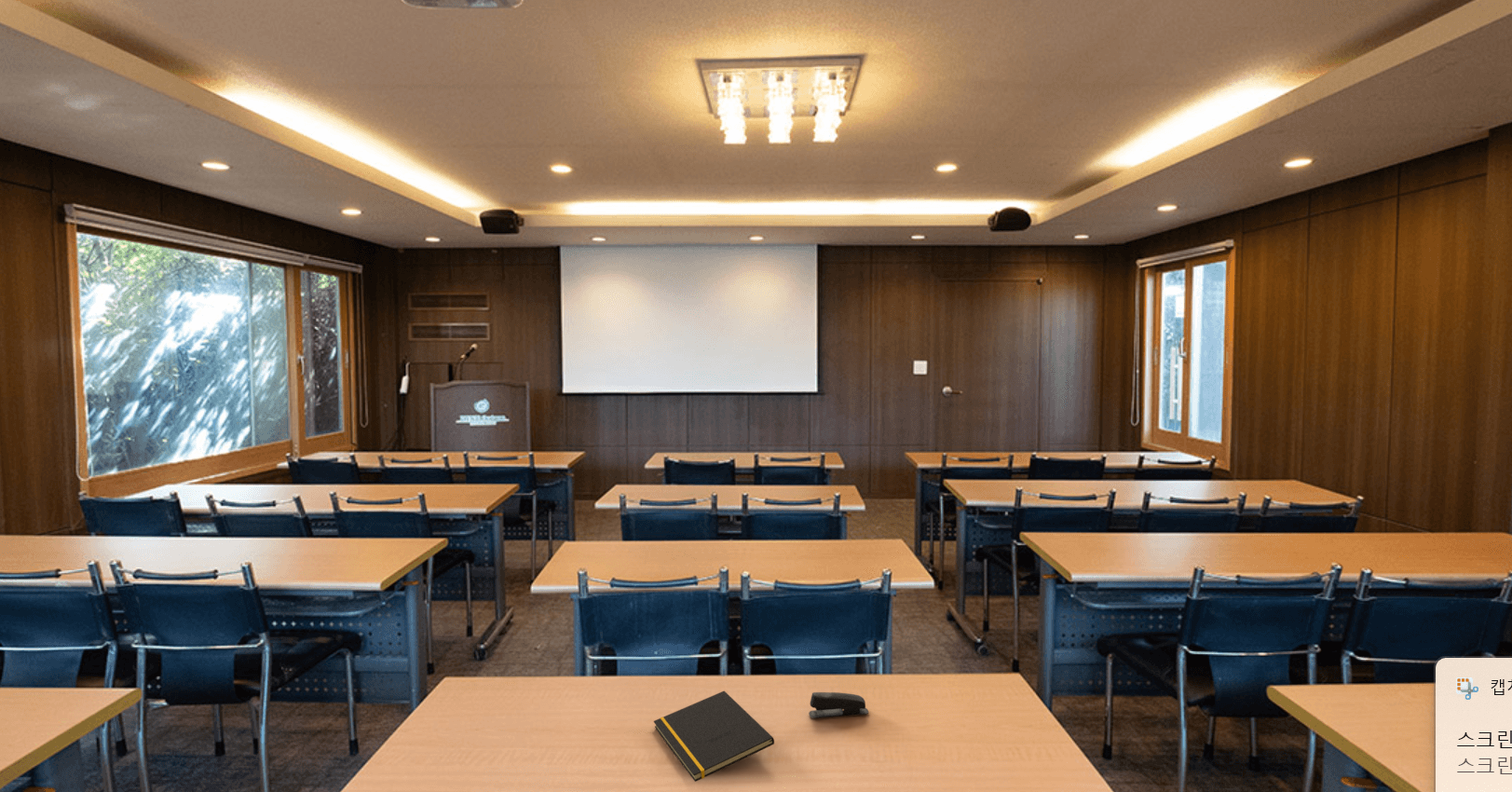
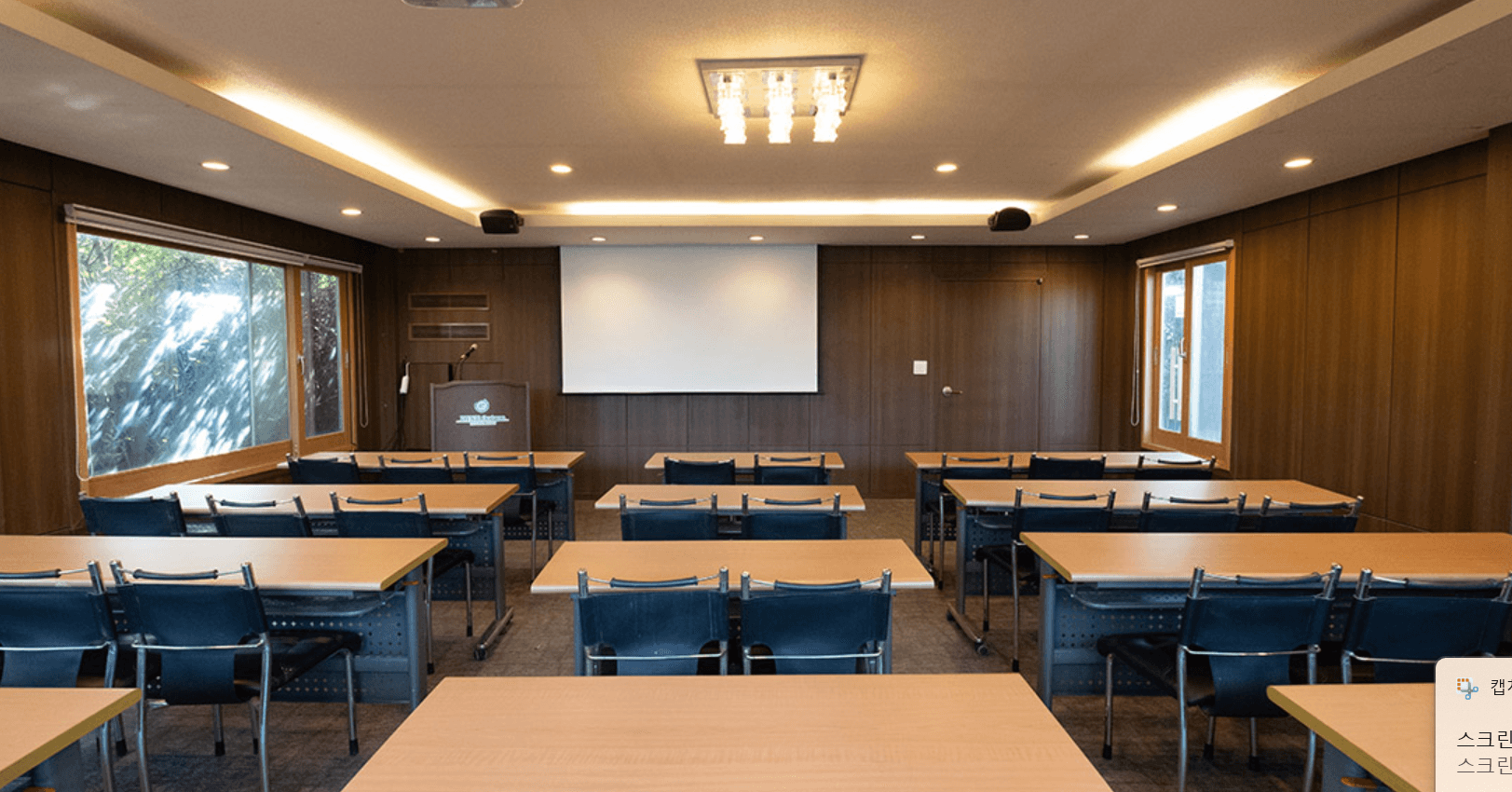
- stapler (838, 703)
- notepad (711, 731)
